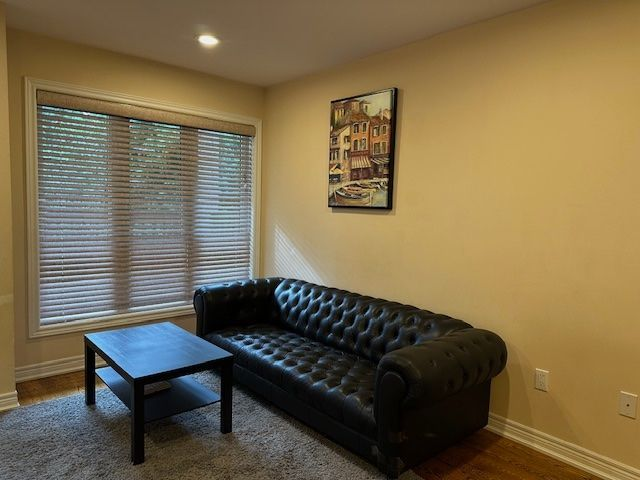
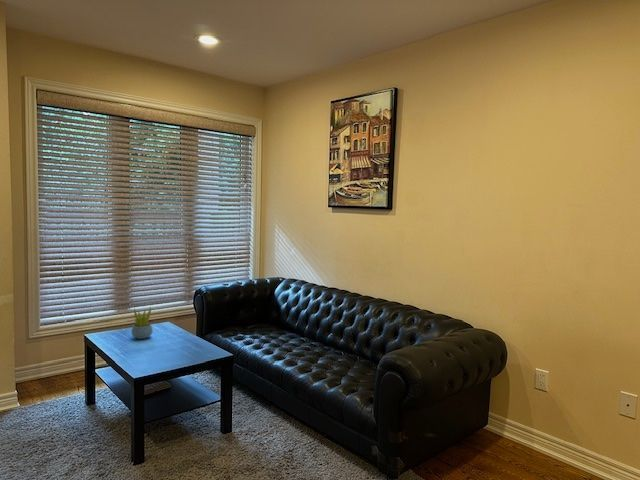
+ succulent plant (142, 322)
